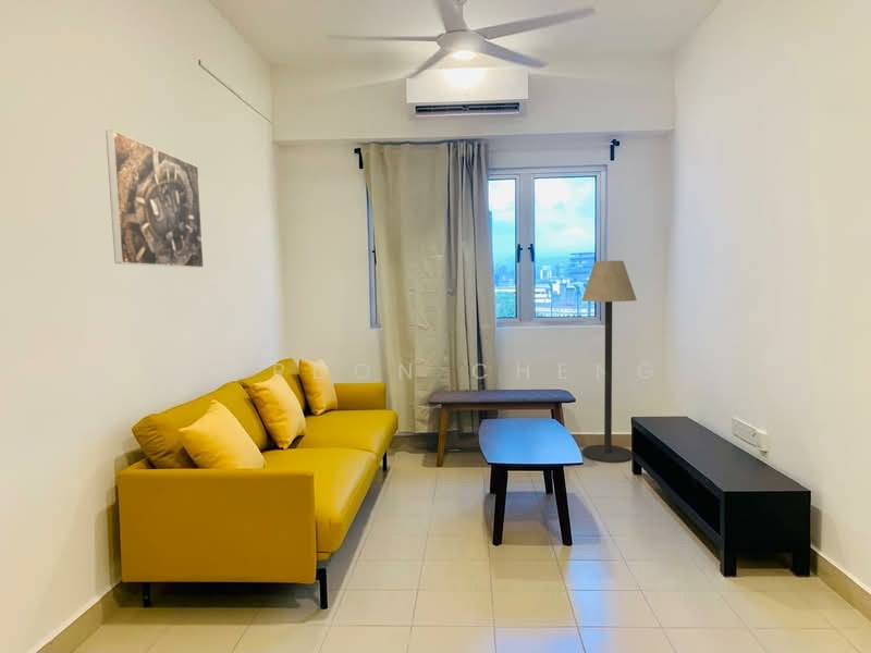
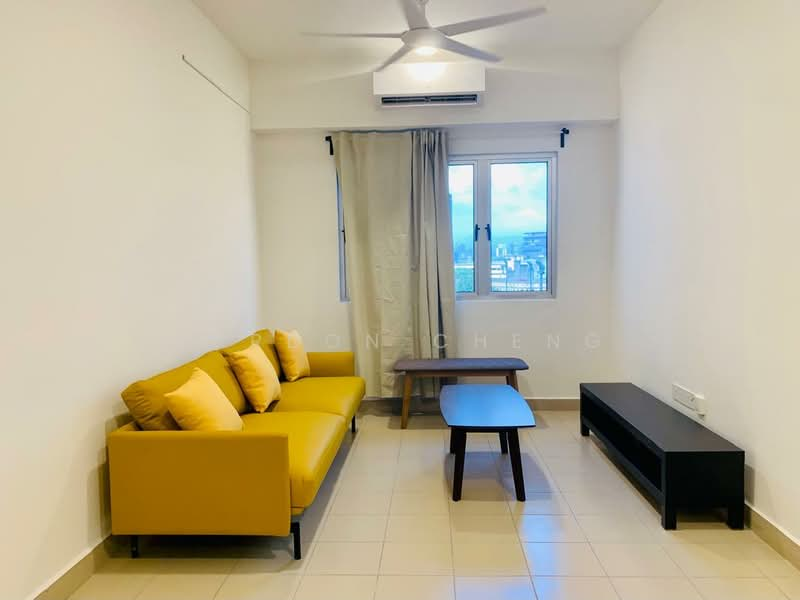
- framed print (161, 208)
- floor lamp (608, 359)
